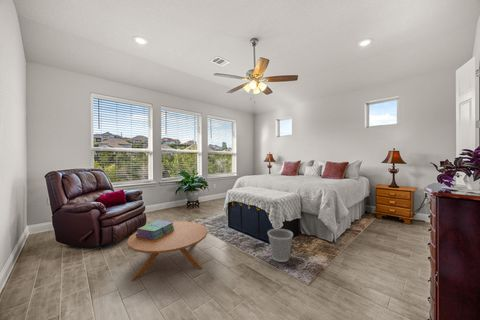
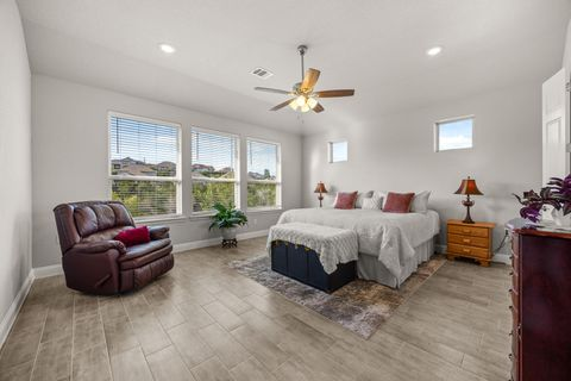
- coffee table (170, 245)
- stack of books (156, 228)
- wastebasket (280, 245)
